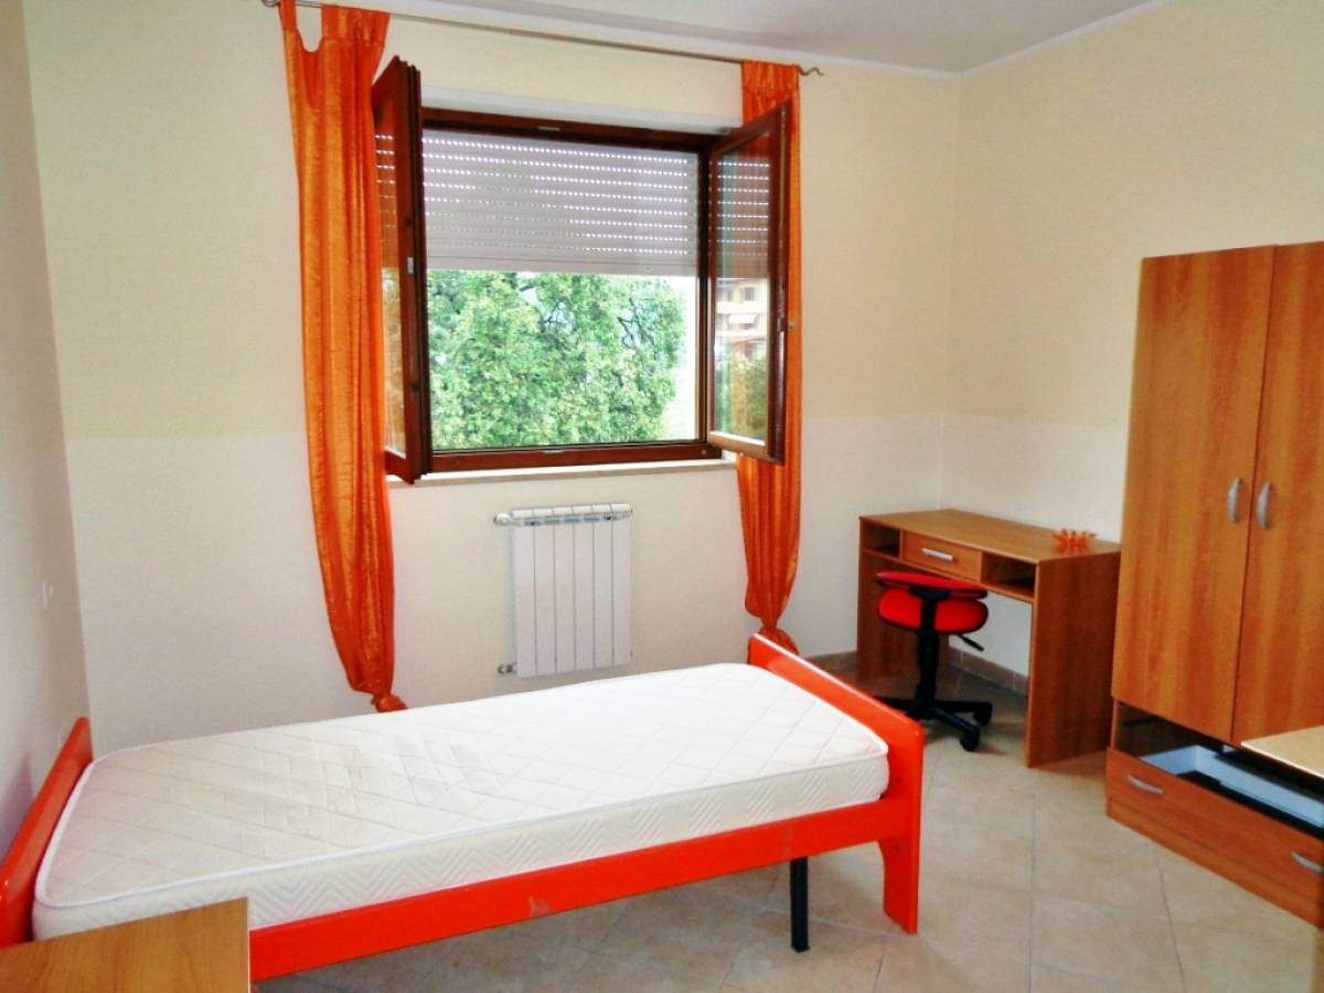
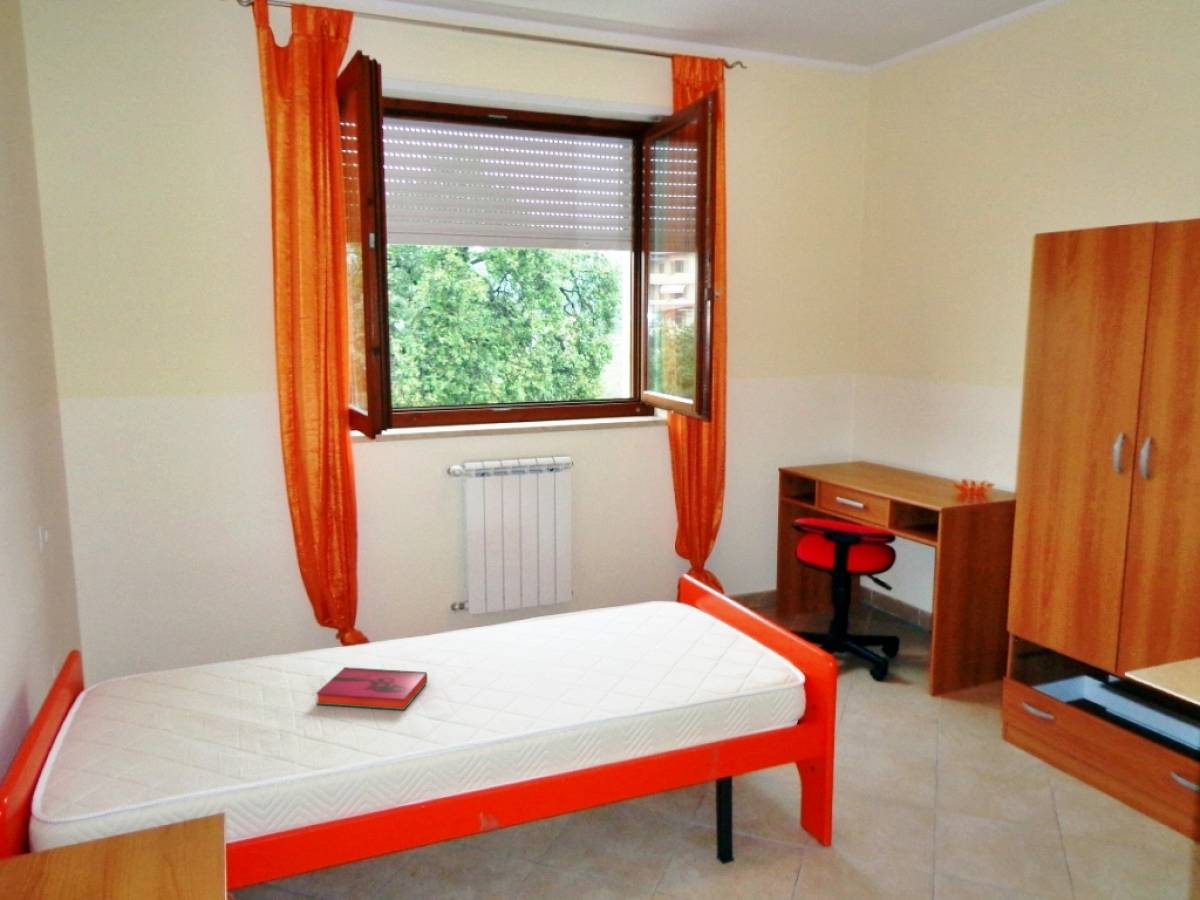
+ hardback book (373, 687)
